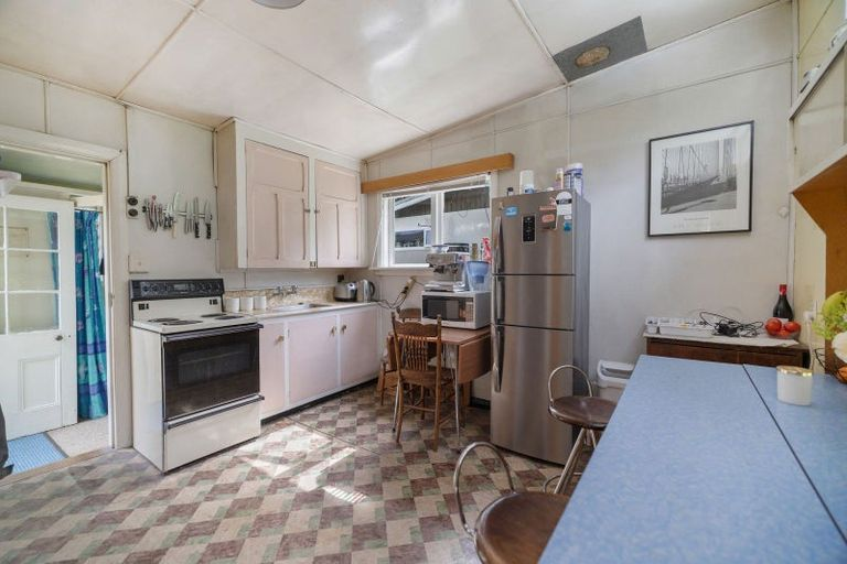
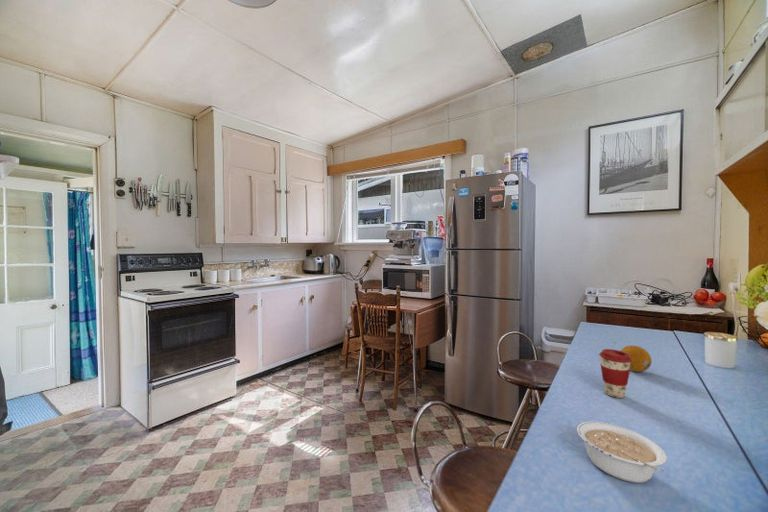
+ legume (621, 452)
+ fruit (634, 358)
+ coffee cup (614, 373)
